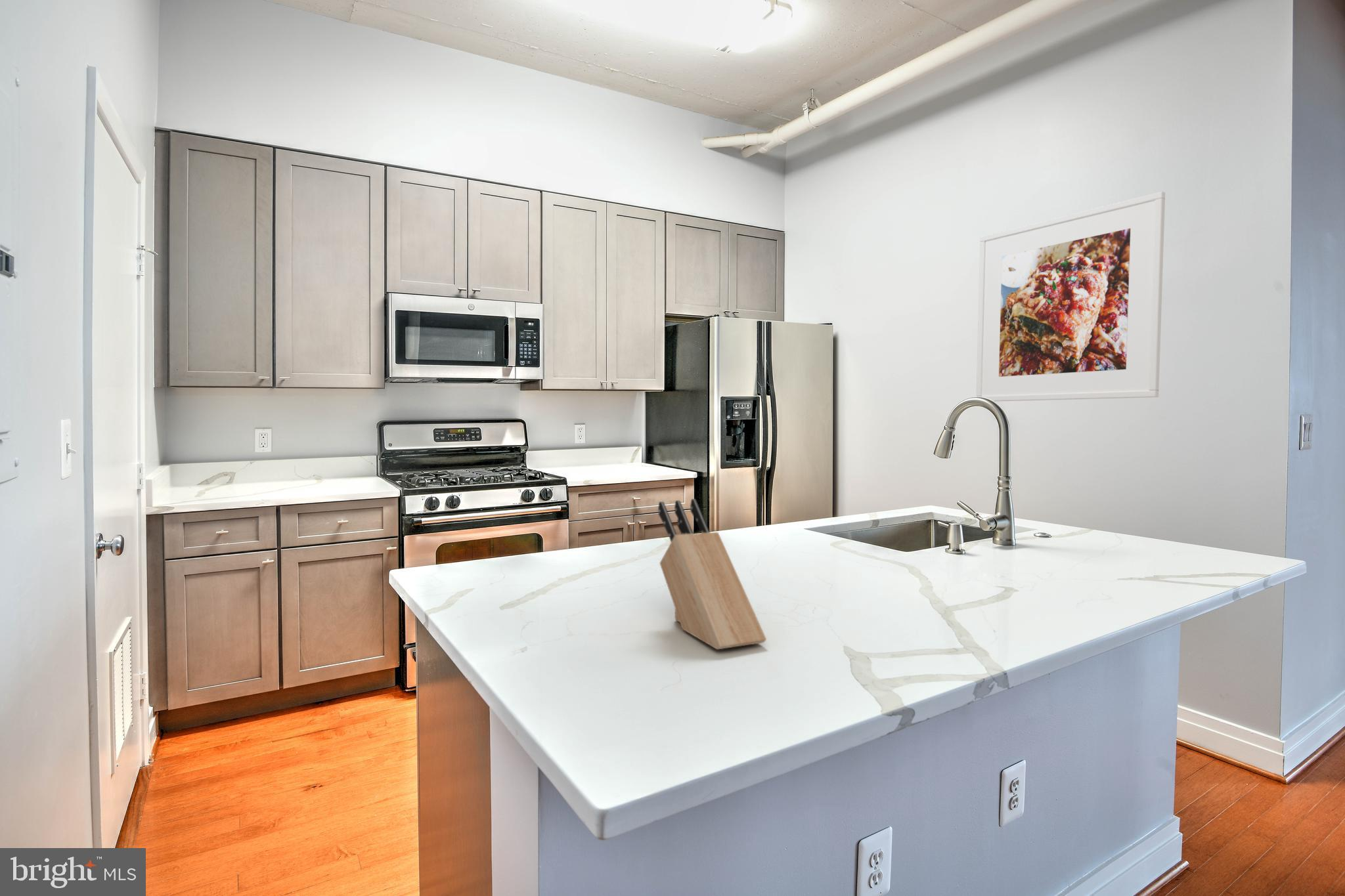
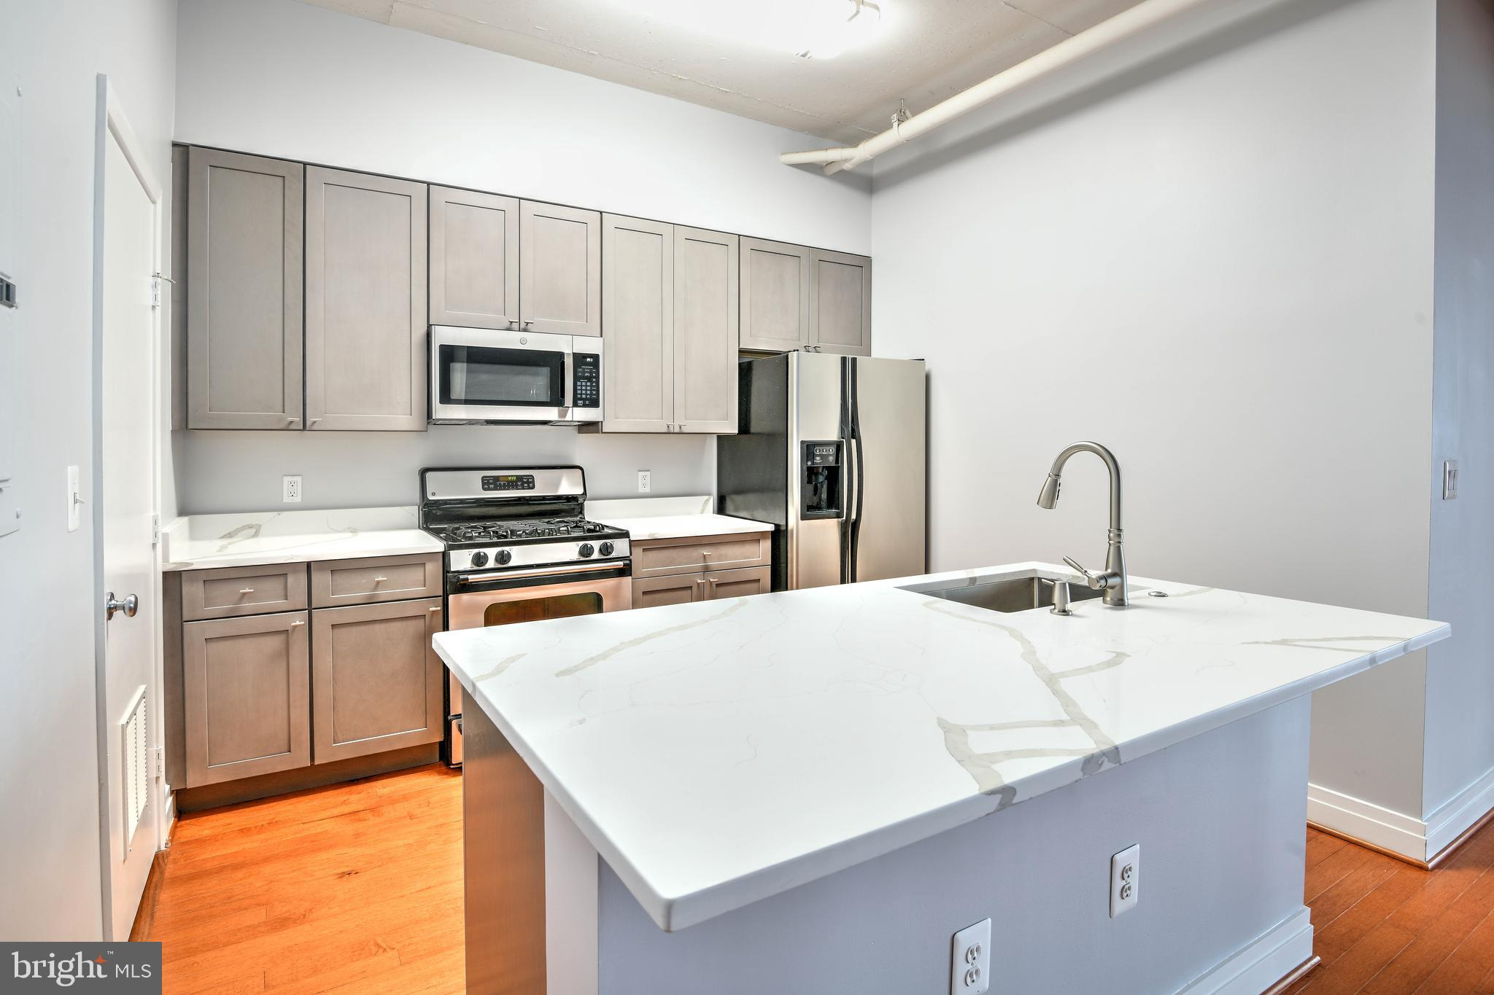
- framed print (1060, 309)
- knife block (704, 566)
